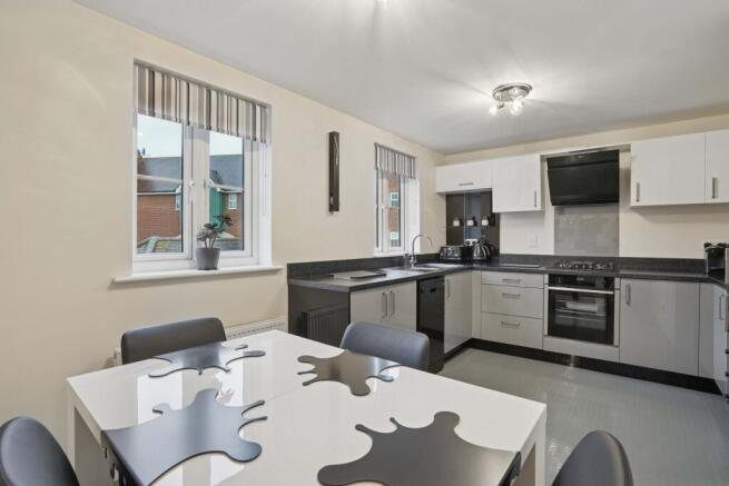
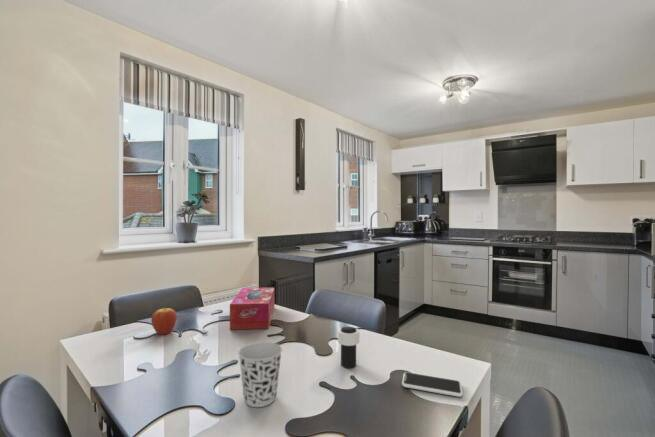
+ tissue box (254, 306)
+ cup (348, 347)
+ fruit (164, 319)
+ cup (260, 374)
+ smartphone (431, 383)
